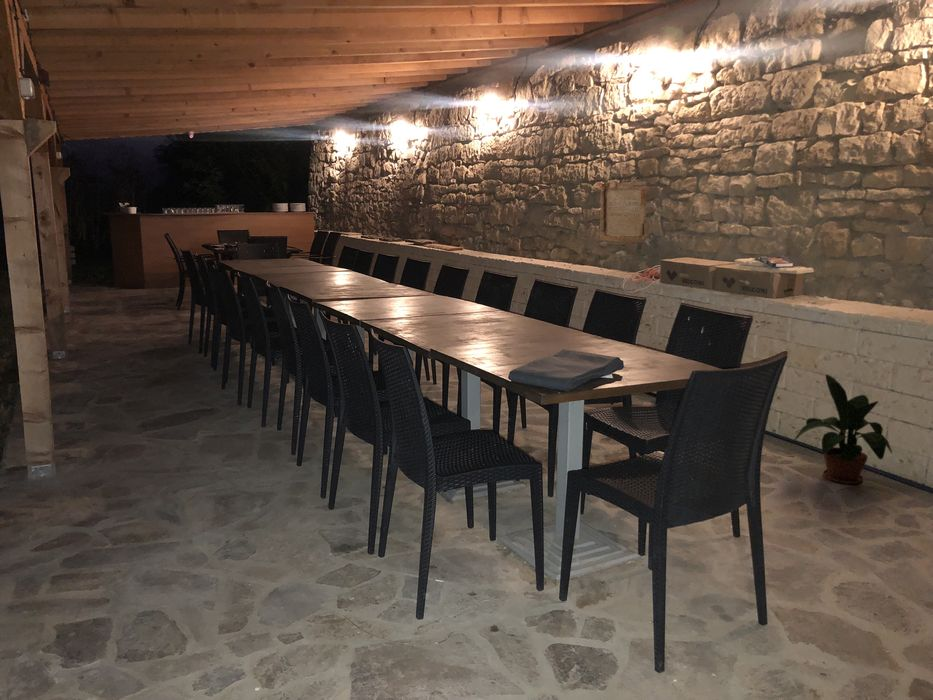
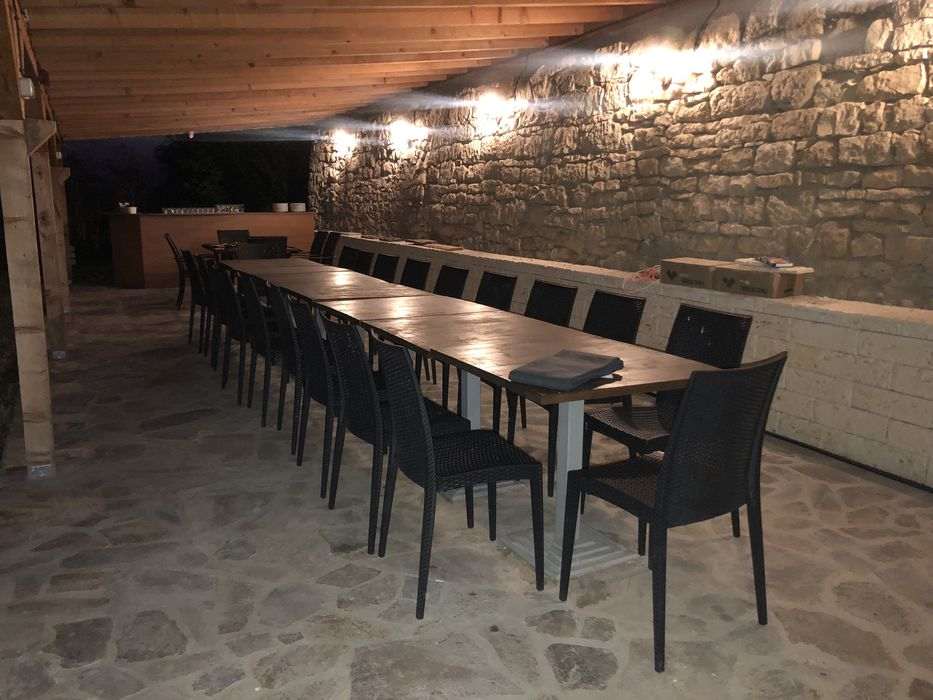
- potted plant (849, 428)
- stone plaque (623, 212)
